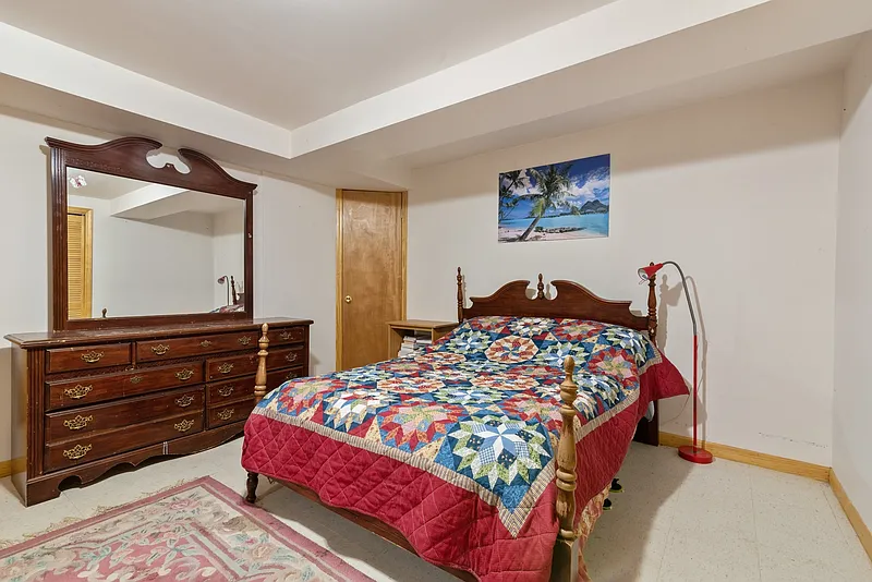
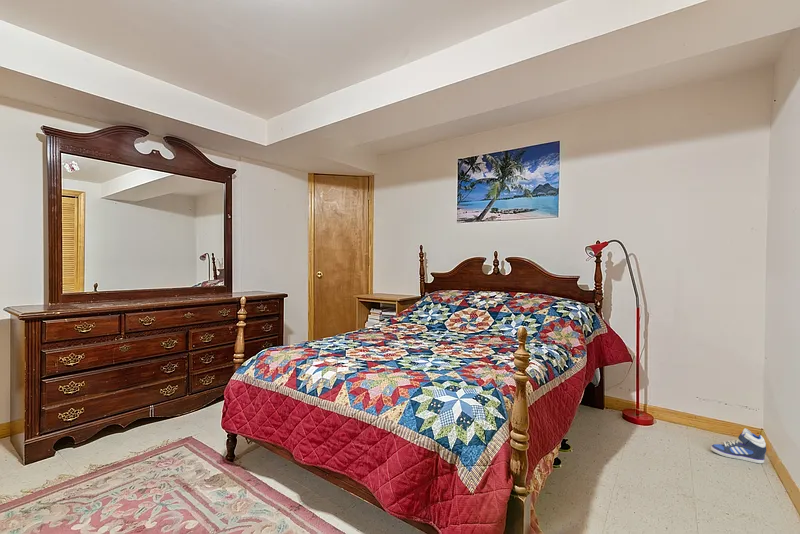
+ sneaker (737, 441)
